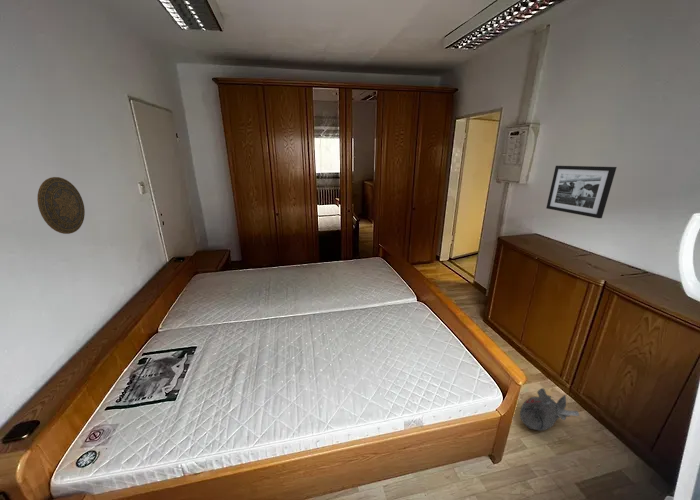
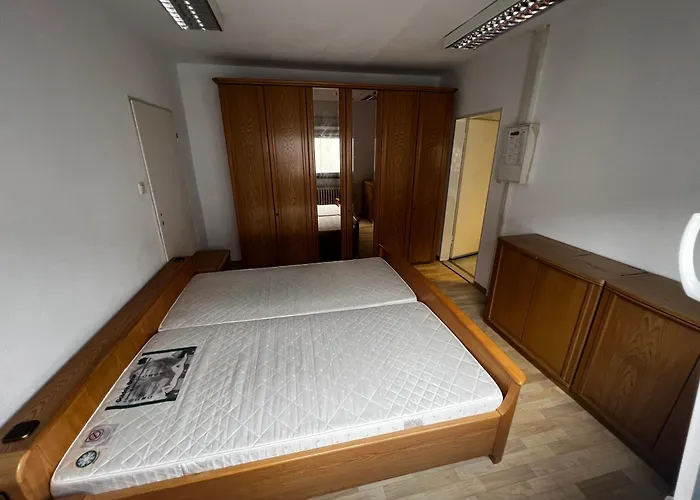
- plush toy (540, 404)
- picture frame (577, 190)
- decorative plate (66, 205)
